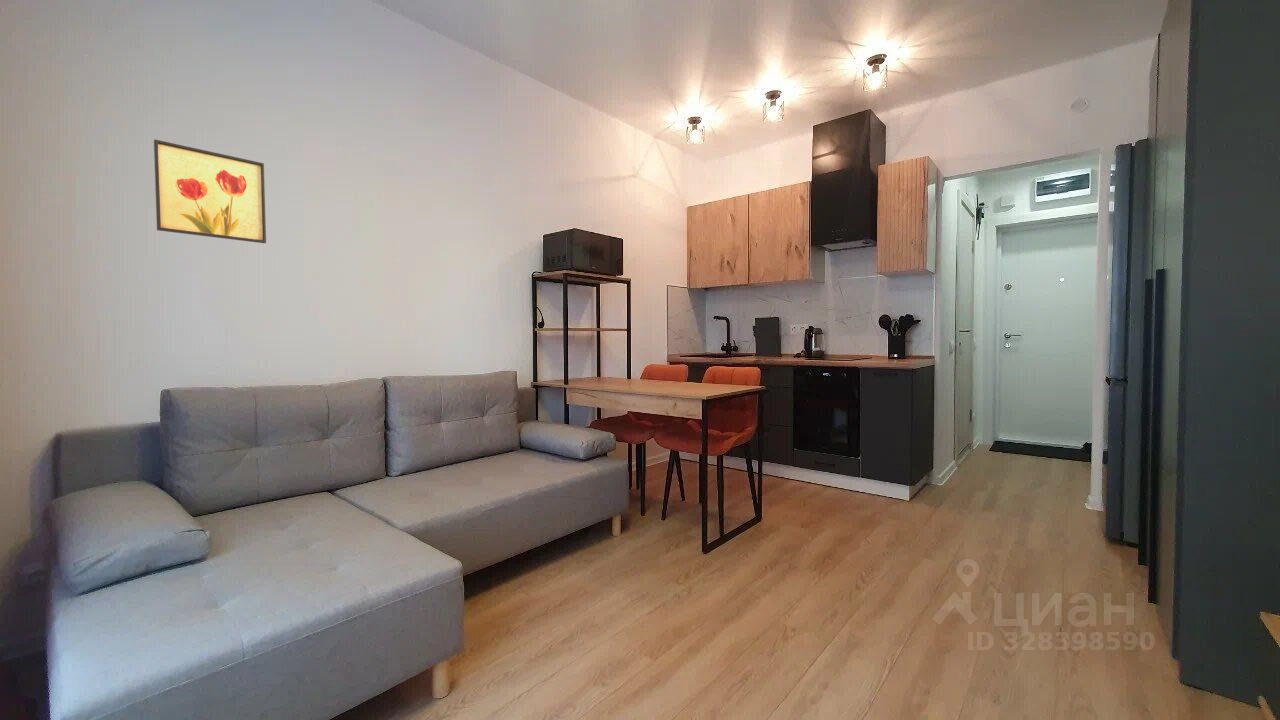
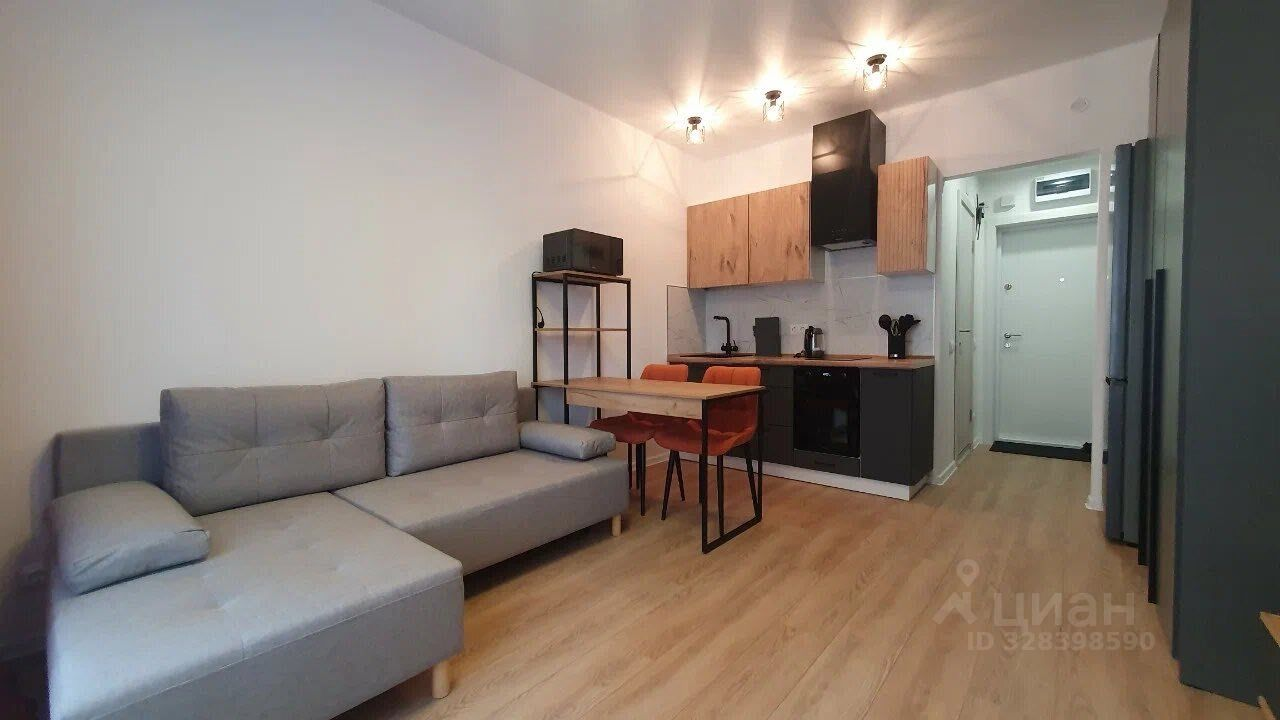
- wall art (213, 195)
